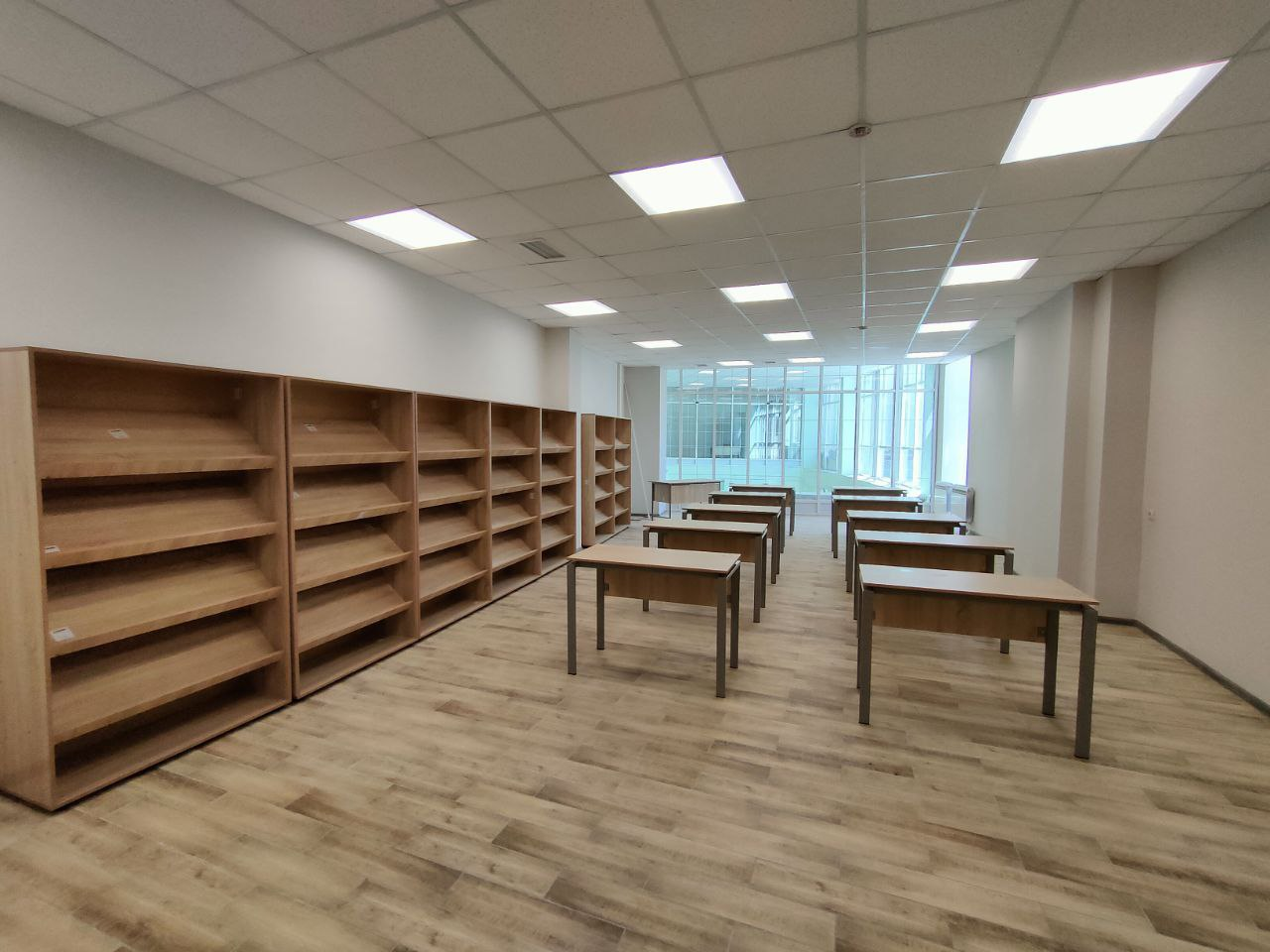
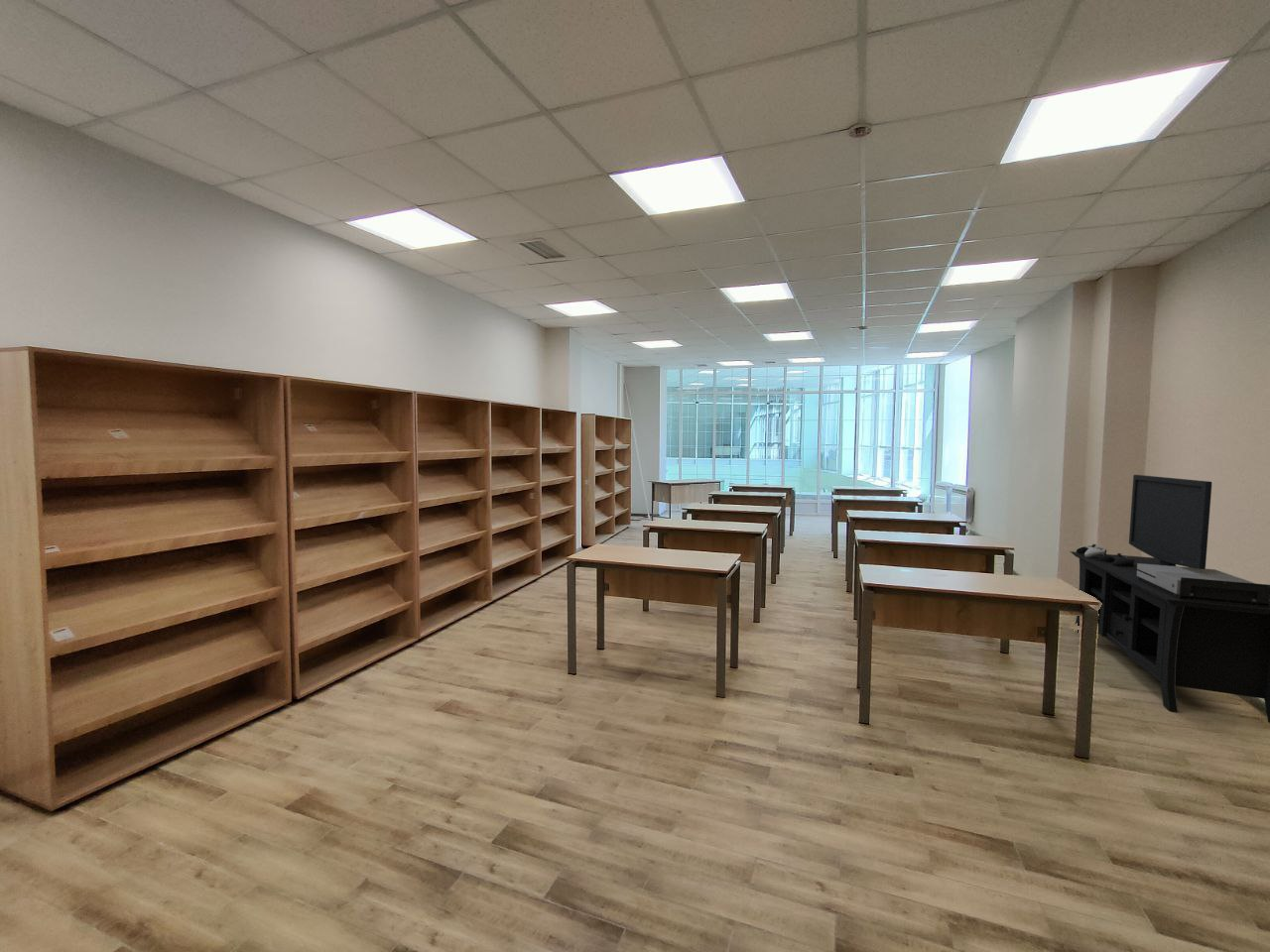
+ media console (1159, 573)
